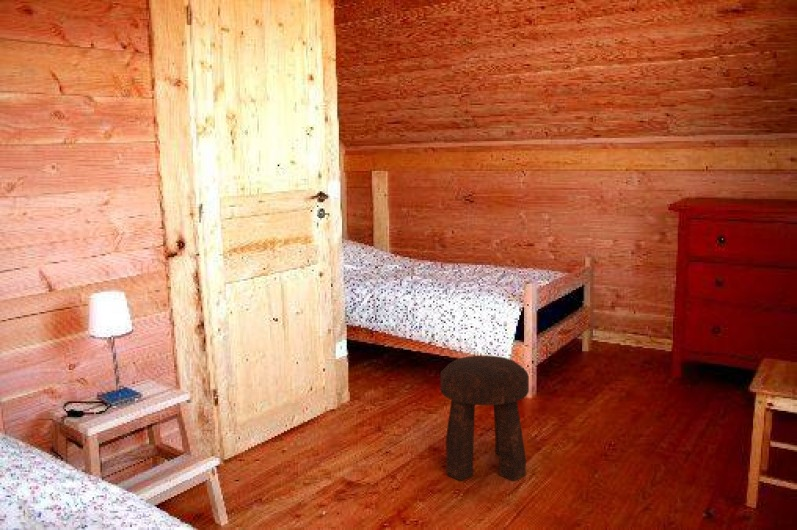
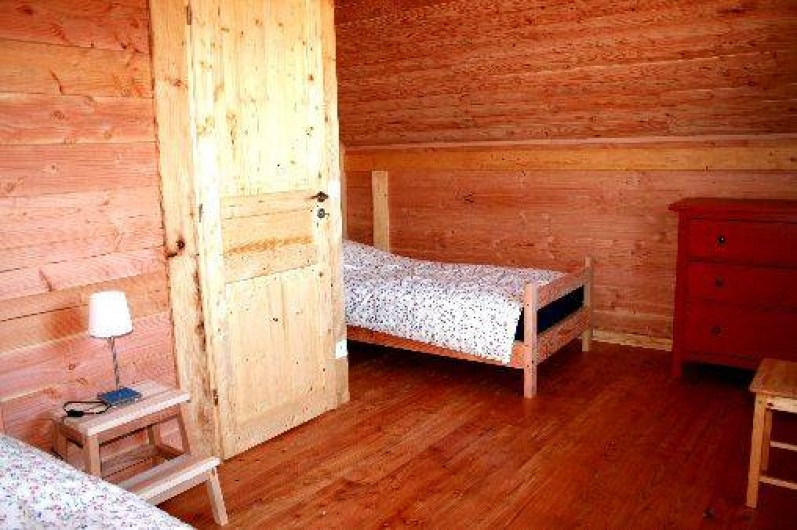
- stool (484, 404)
